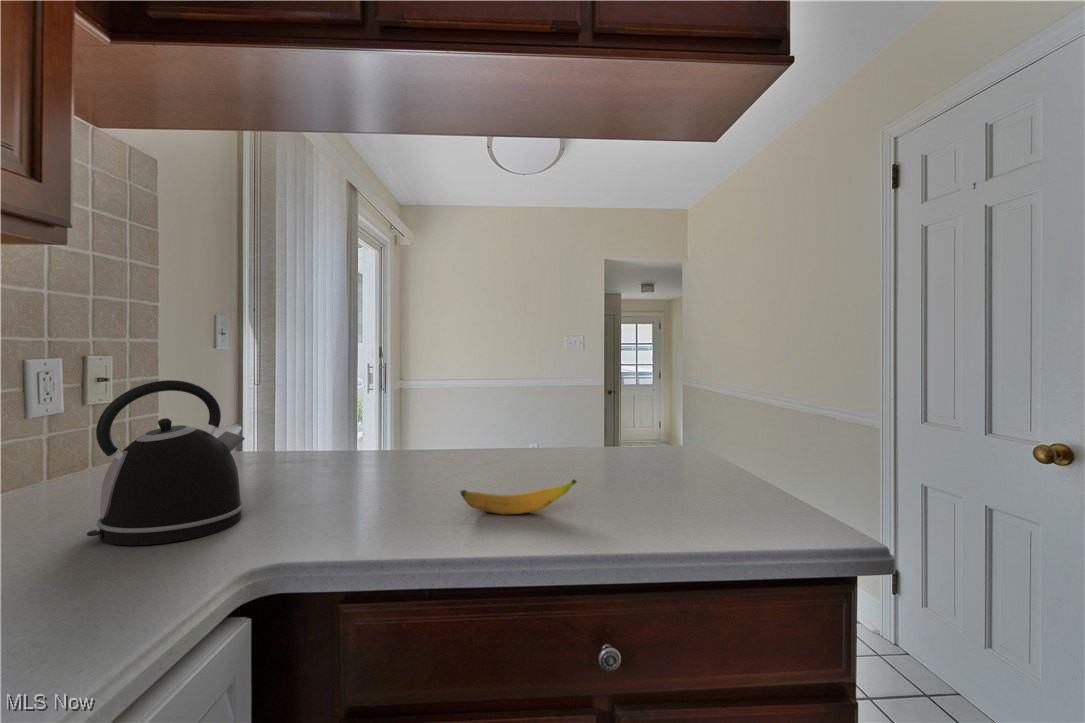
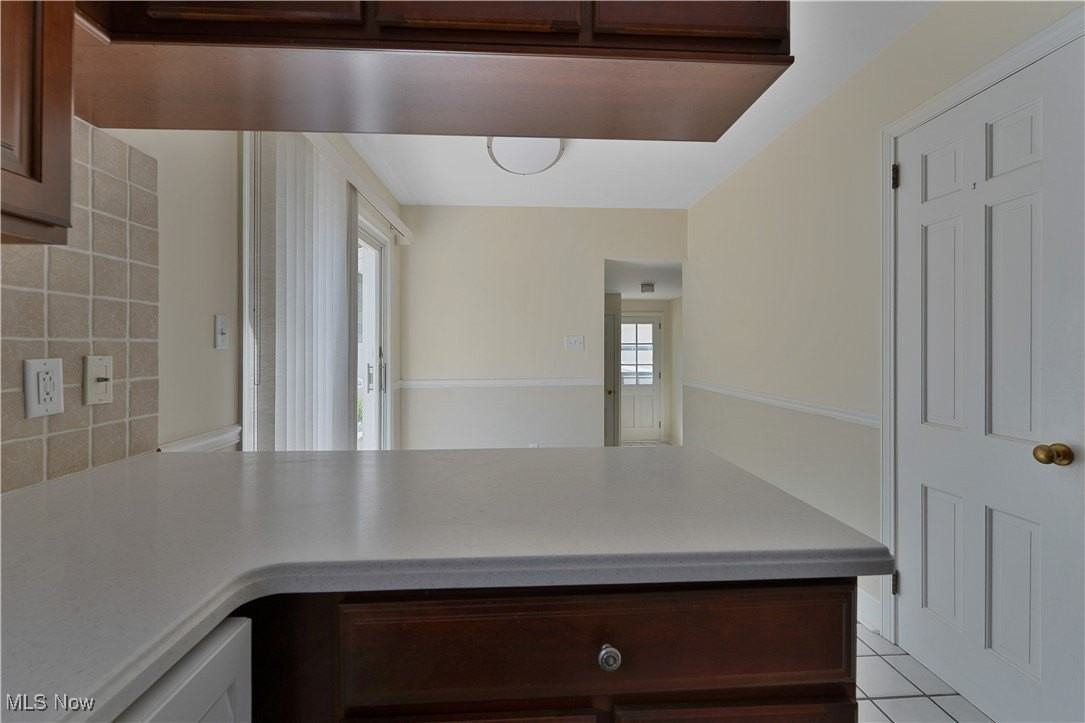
- banana (517, 496)
- kettle (173, 453)
